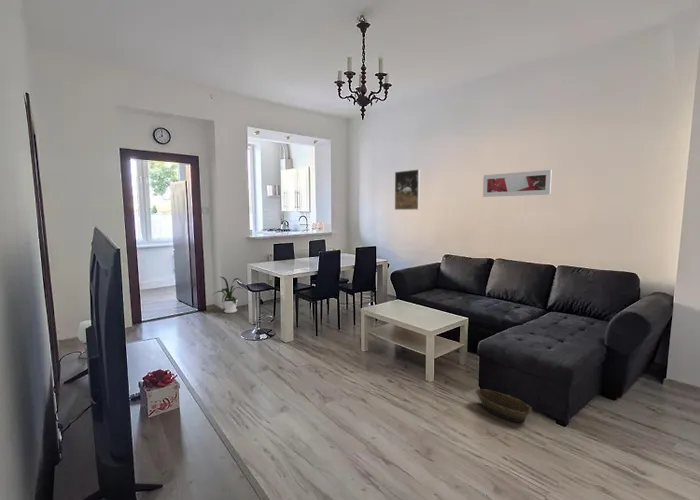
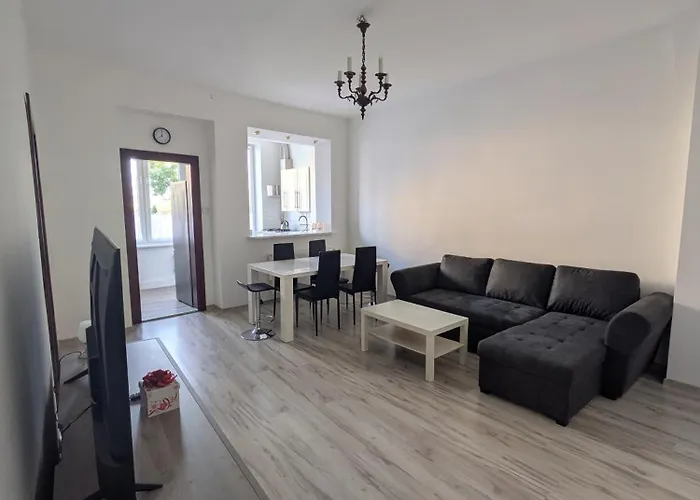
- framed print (514, 184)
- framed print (407, 190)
- house plant (229, 293)
- basket (502, 405)
